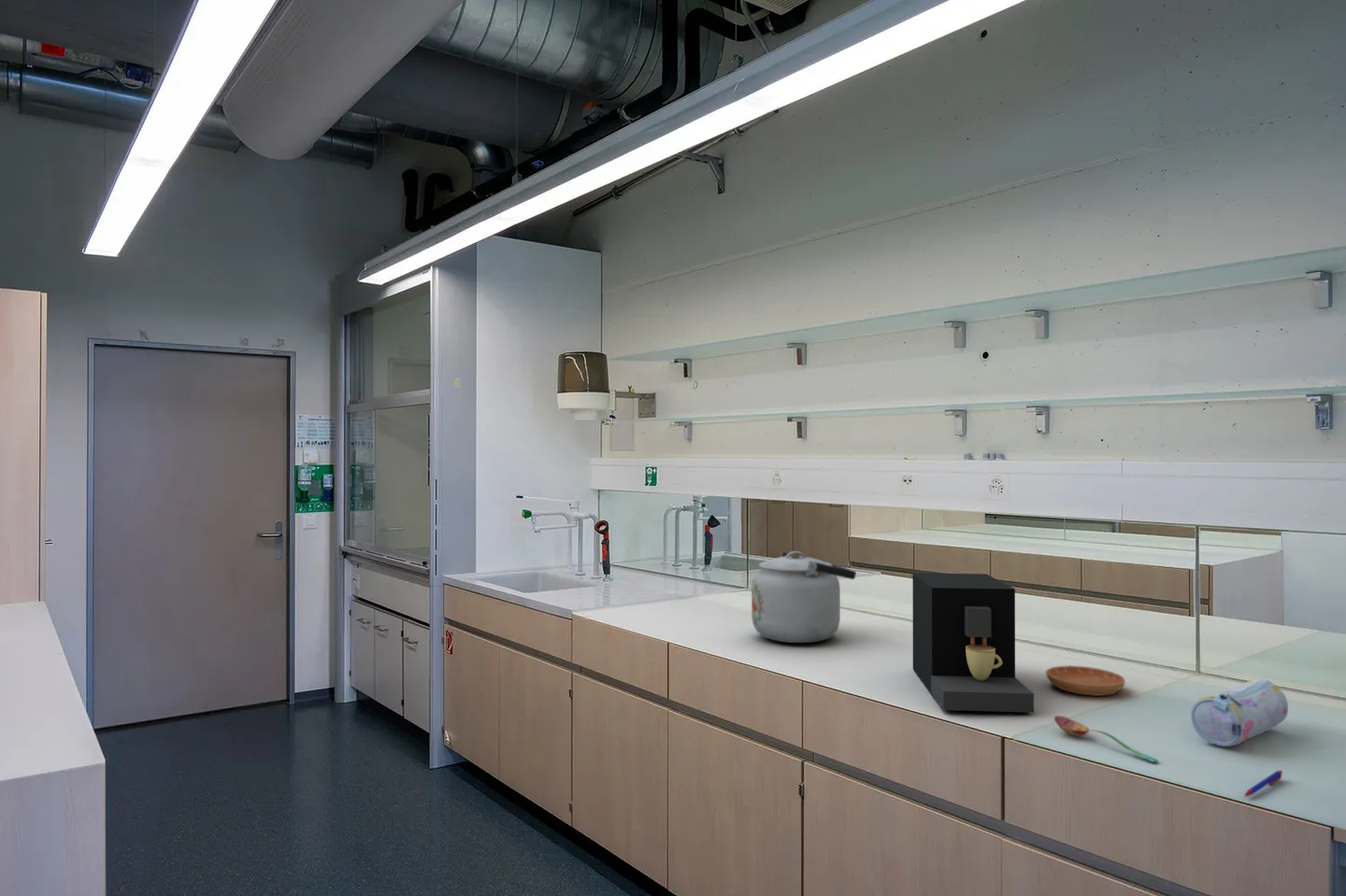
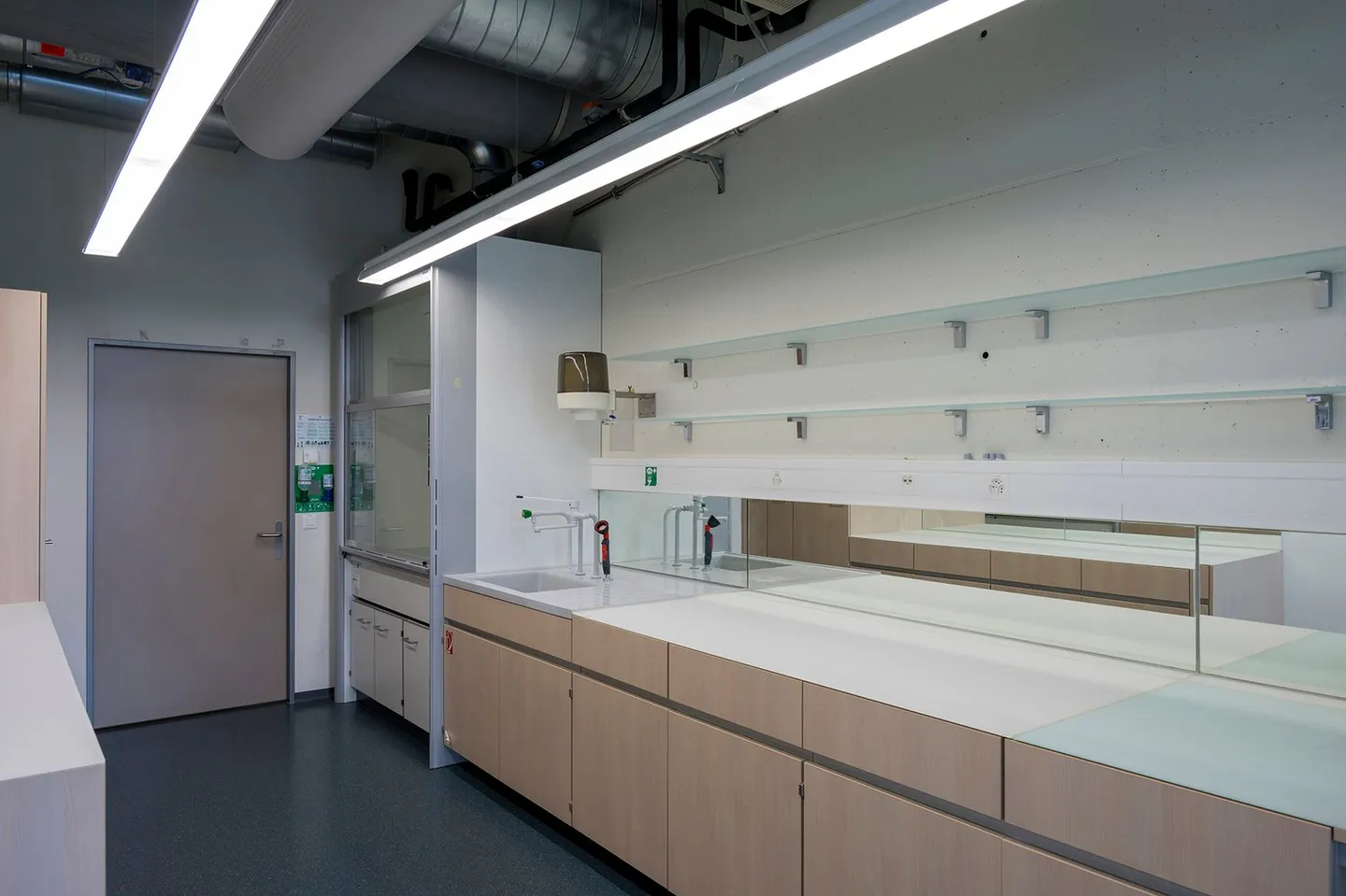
- kettle (795, 592)
- saucer (1084, 681)
- soupspoon (1105, 734)
- pen (1263, 783)
- coffee maker (967, 637)
- pencil case (1239, 710)
